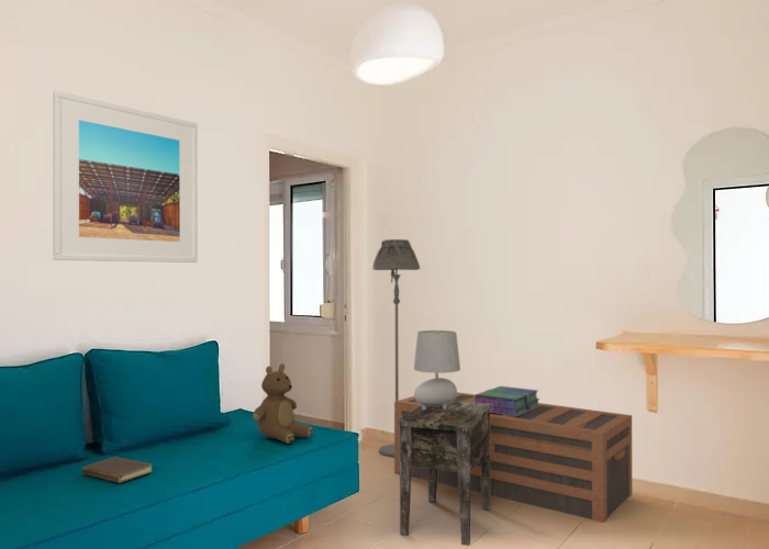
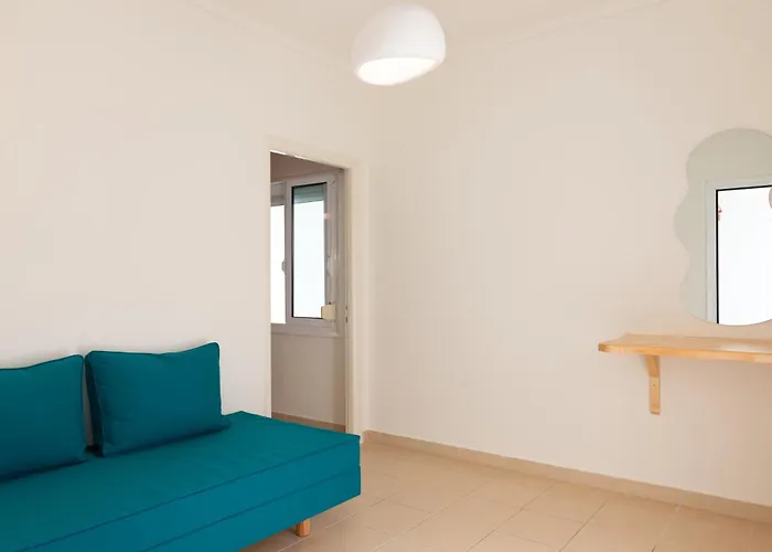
- stack of books (506, 399)
- book (112, 471)
- teddy bear (283, 402)
- storage bench (506, 445)
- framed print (132, 184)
- side table (447, 466)
- table lamp (435, 369)
- floor lamp (395, 345)
